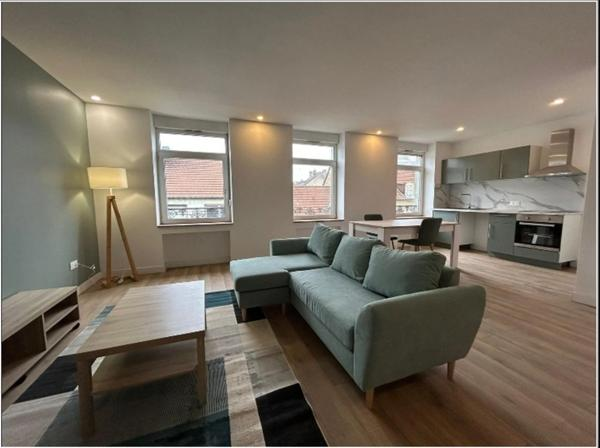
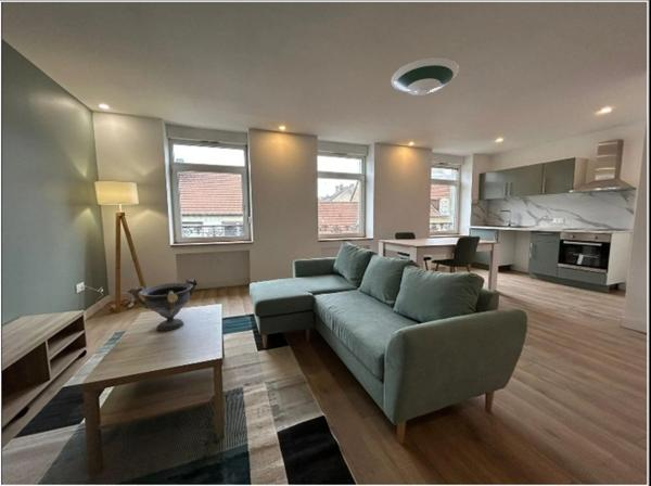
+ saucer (423, 84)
+ decorative bowl (175, 304)
